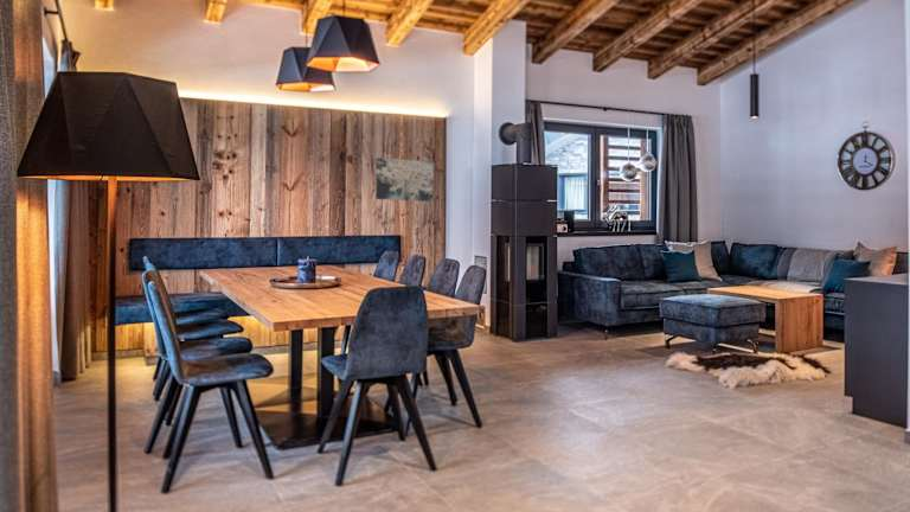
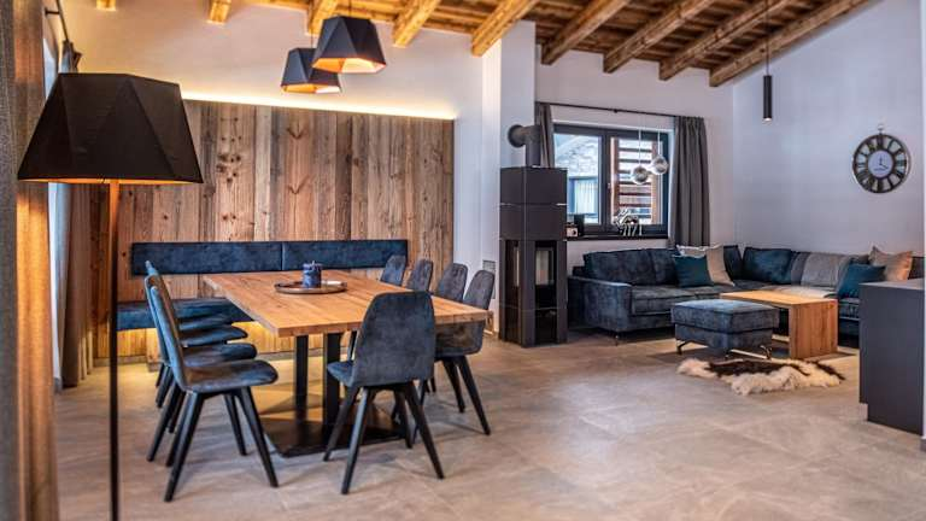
- wall art (404, 180)
